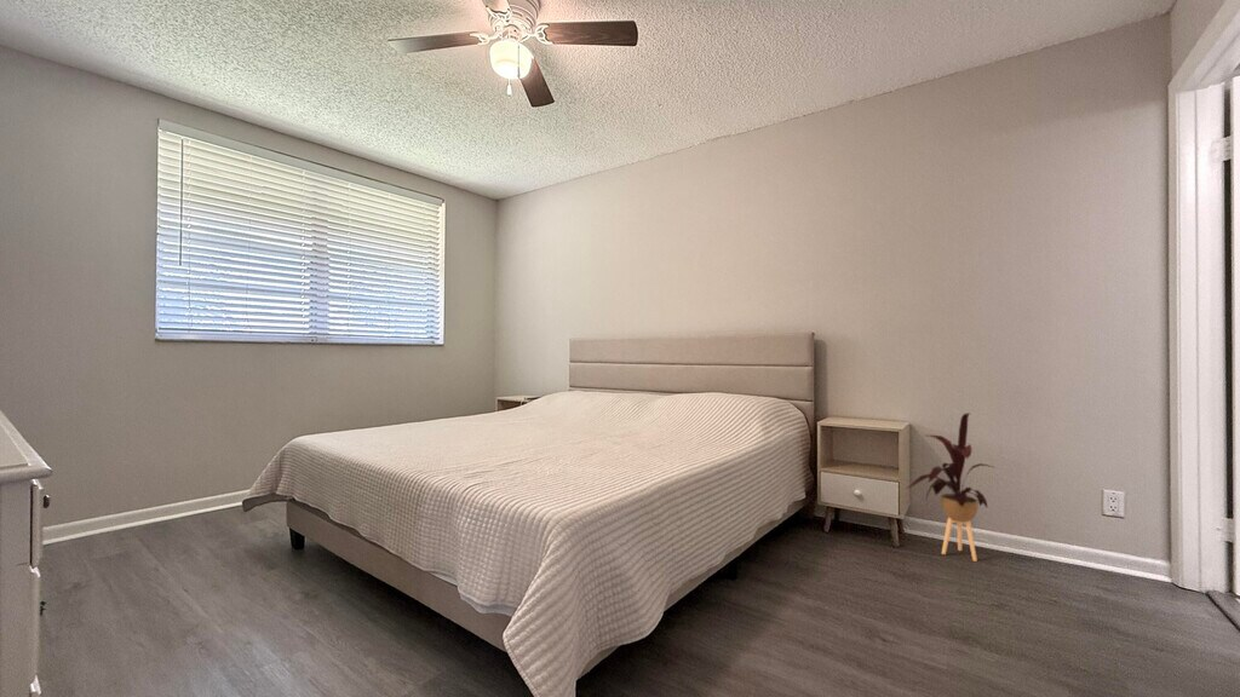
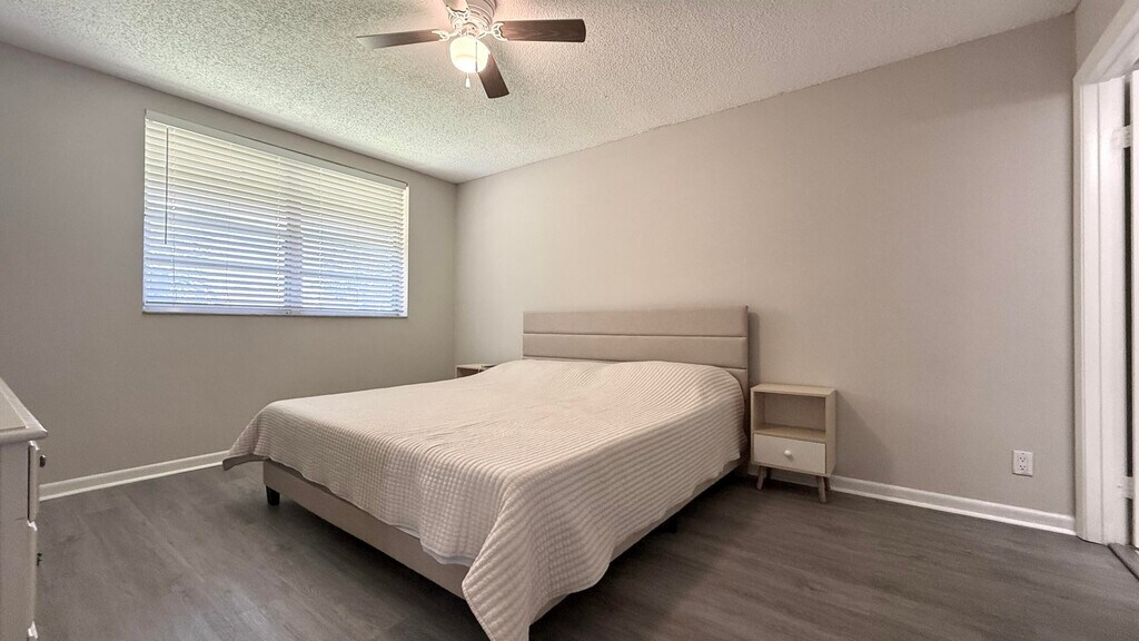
- house plant (949, 482)
